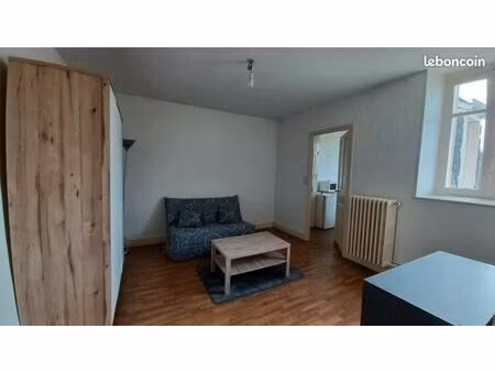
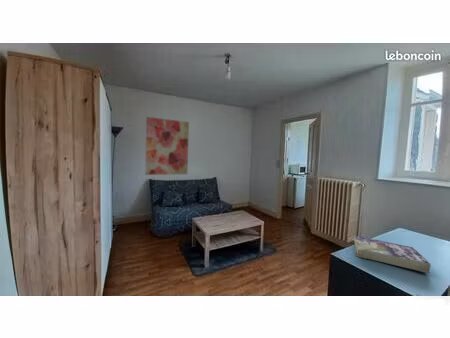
+ book (384, 250)
+ wall art (168, 147)
